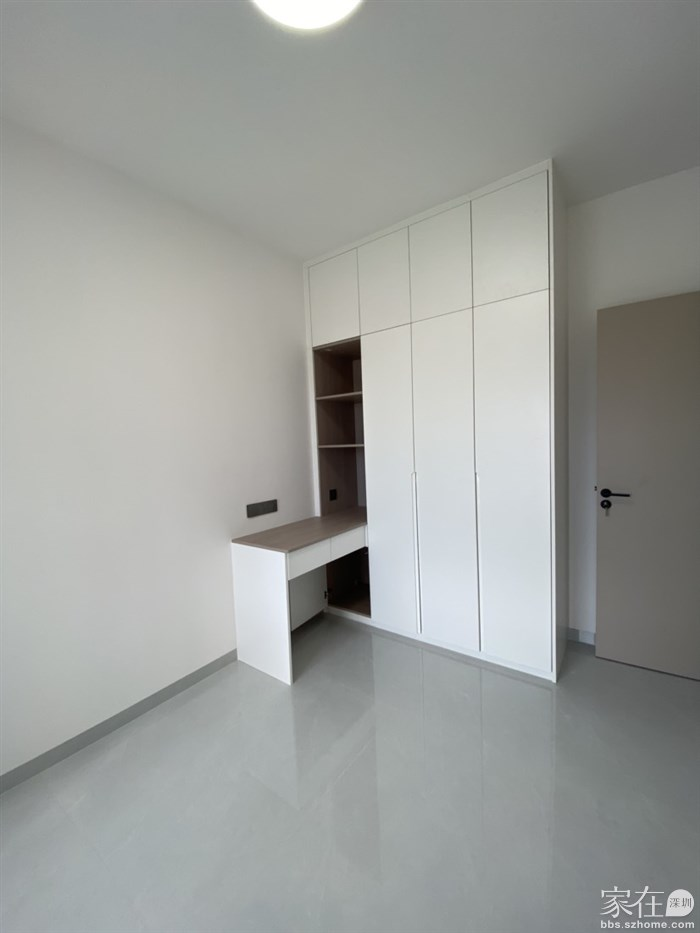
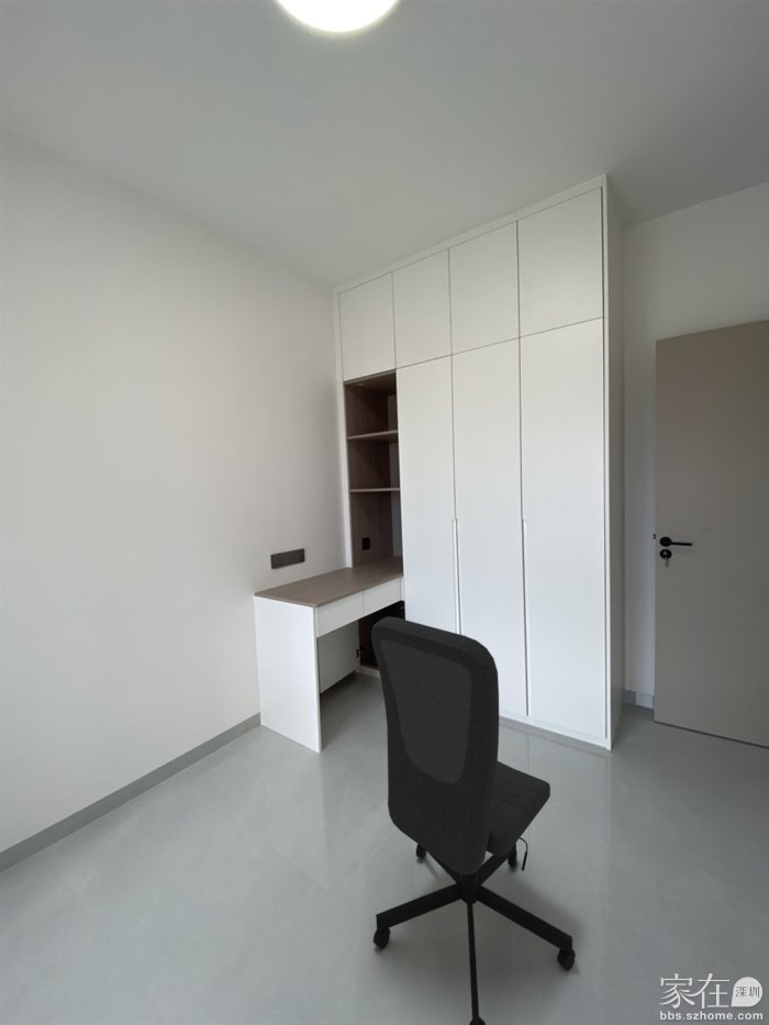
+ office chair (469, 767)
